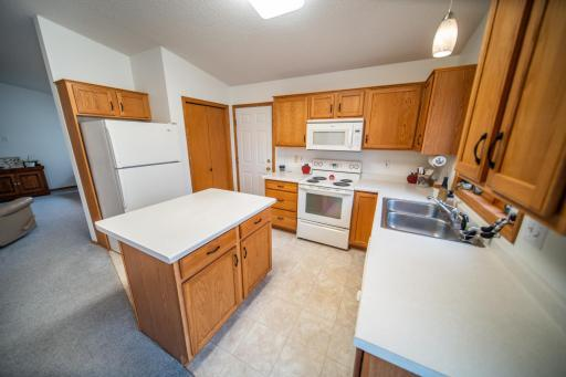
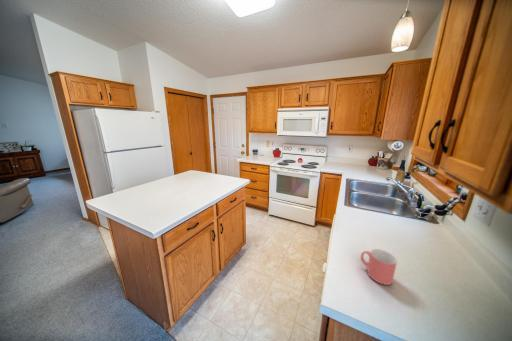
+ mug (376, 263)
